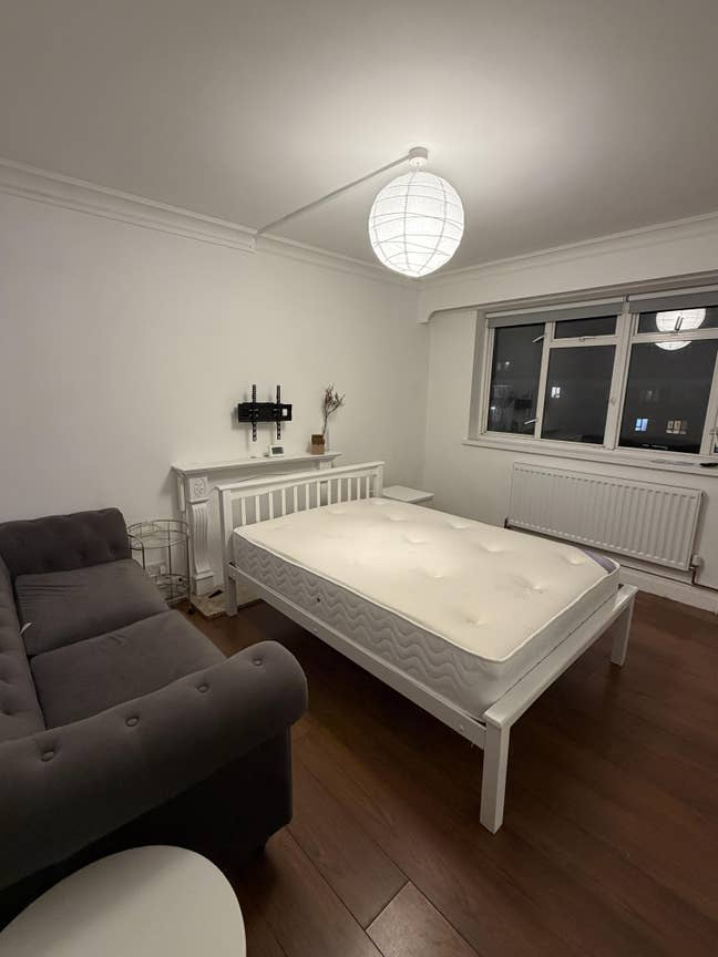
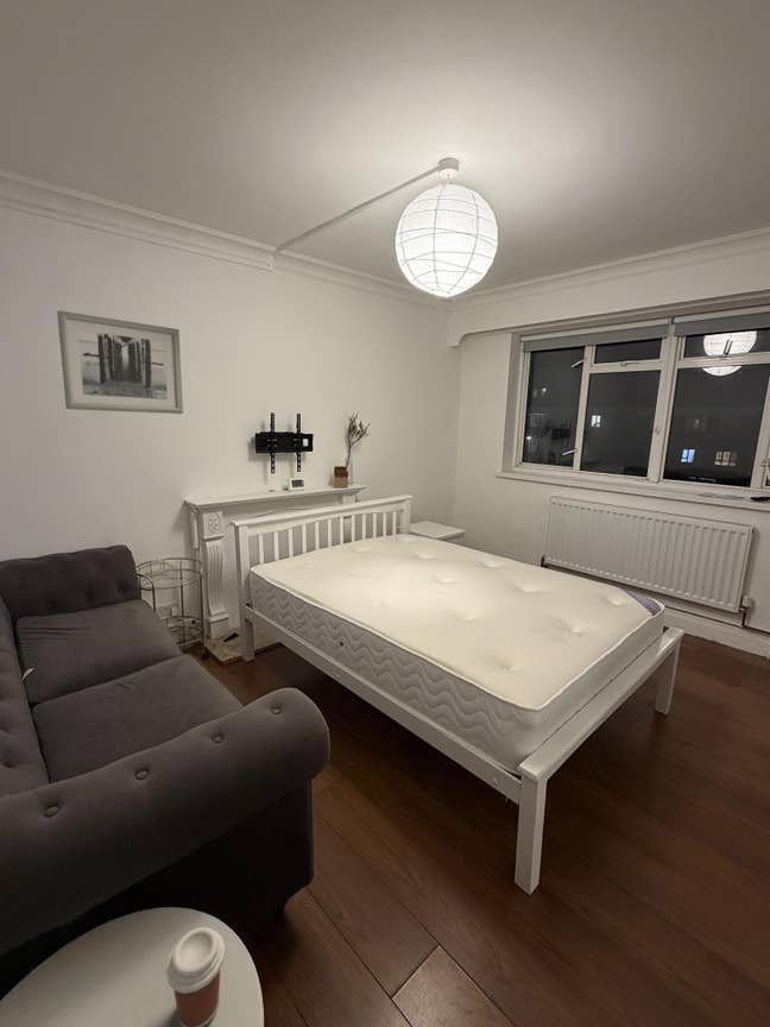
+ wall art (125, 366)
+ coffee cup (197, 977)
